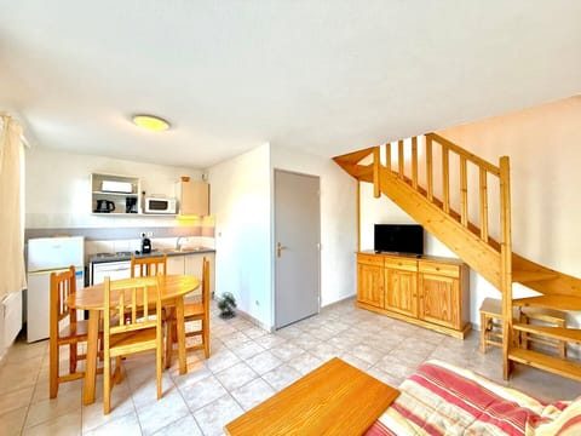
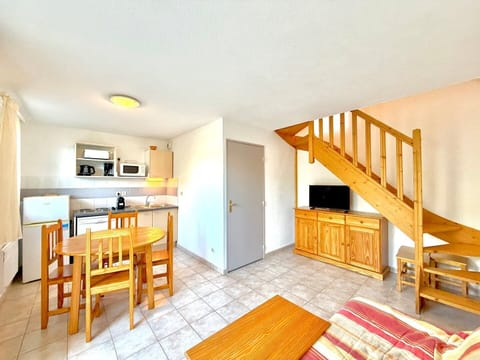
- potted plant (226, 304)
